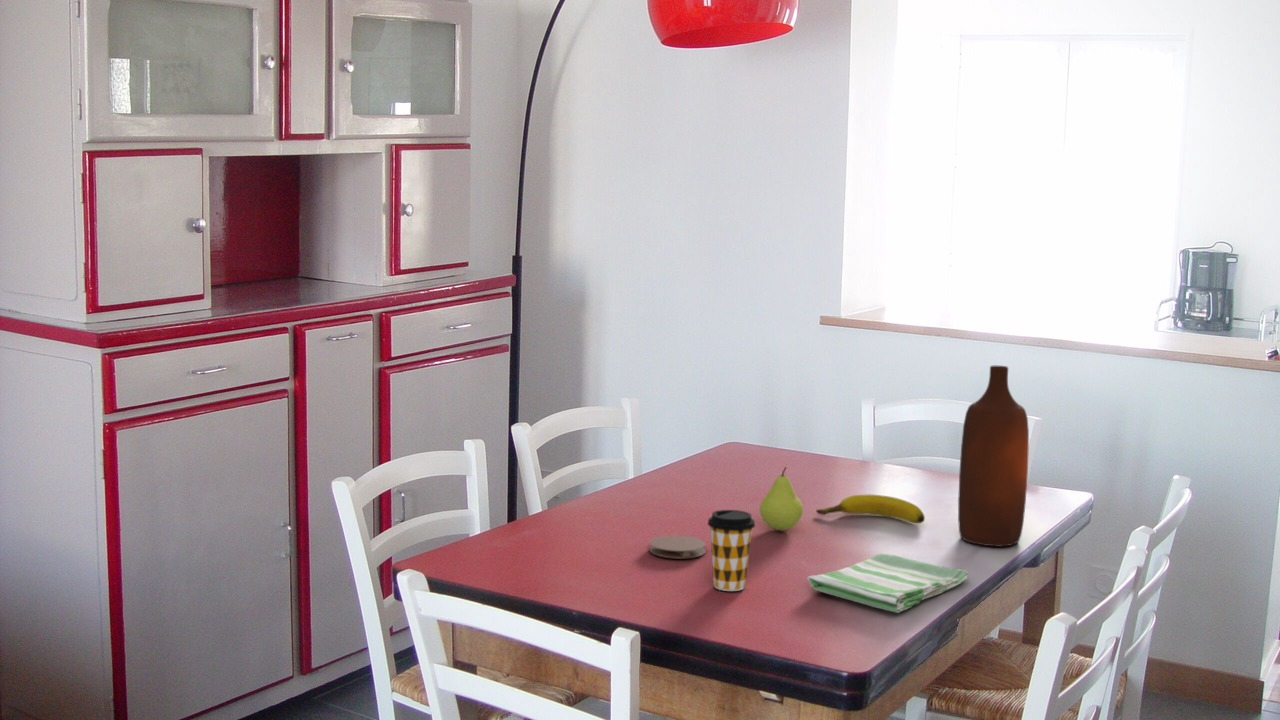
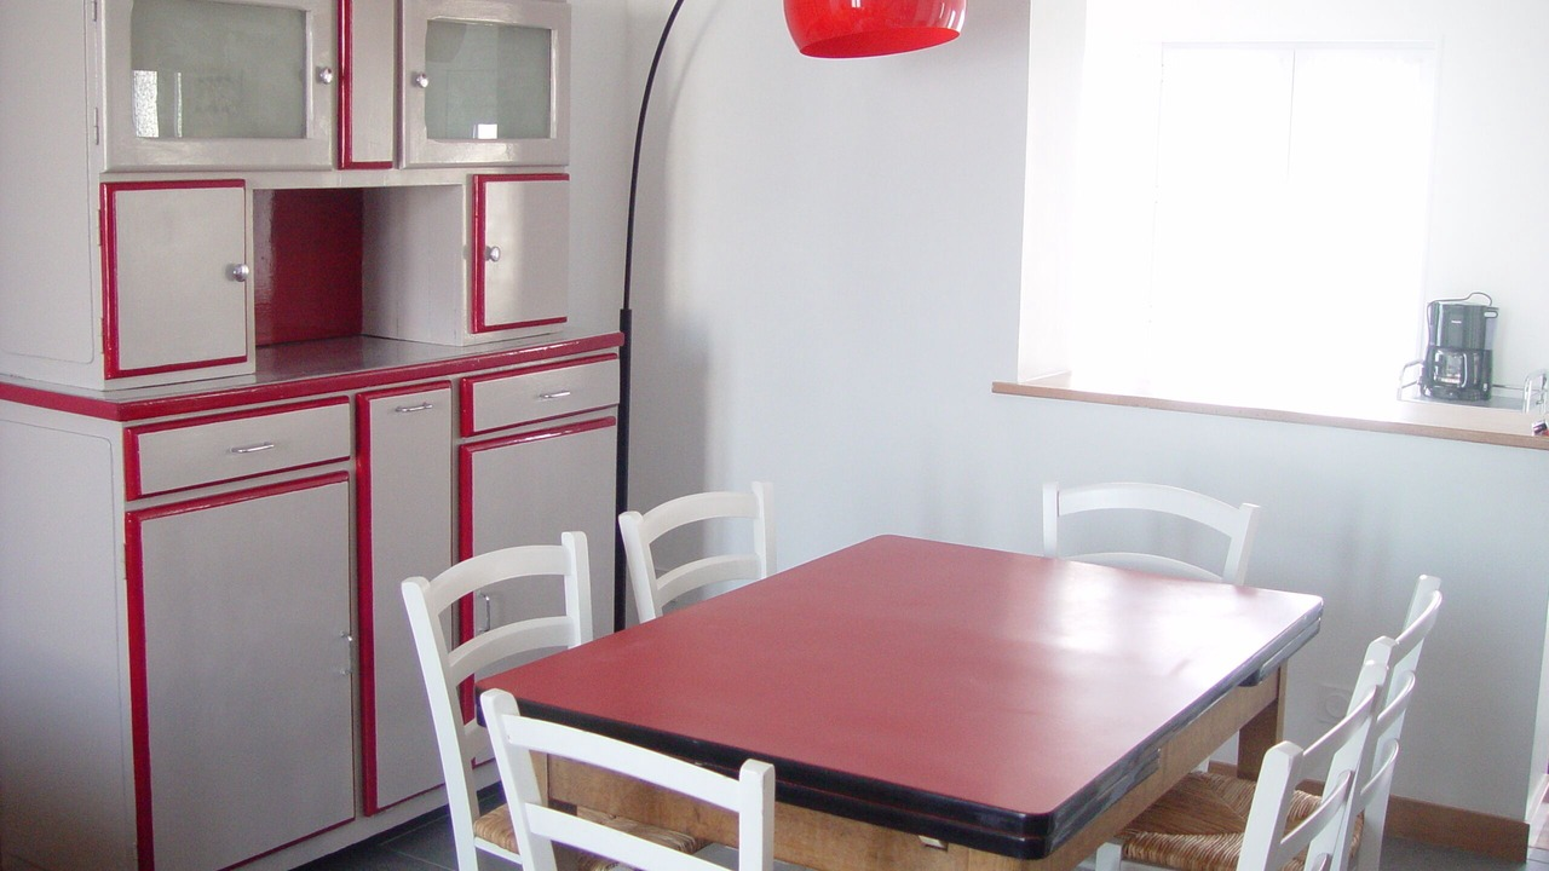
- coffee cup (730, 550)
- bottle (994, 453)
- banana (874, 507)
- dish towel (887, 579)
- coaster (677, 546)
- fruit (781, 498)
